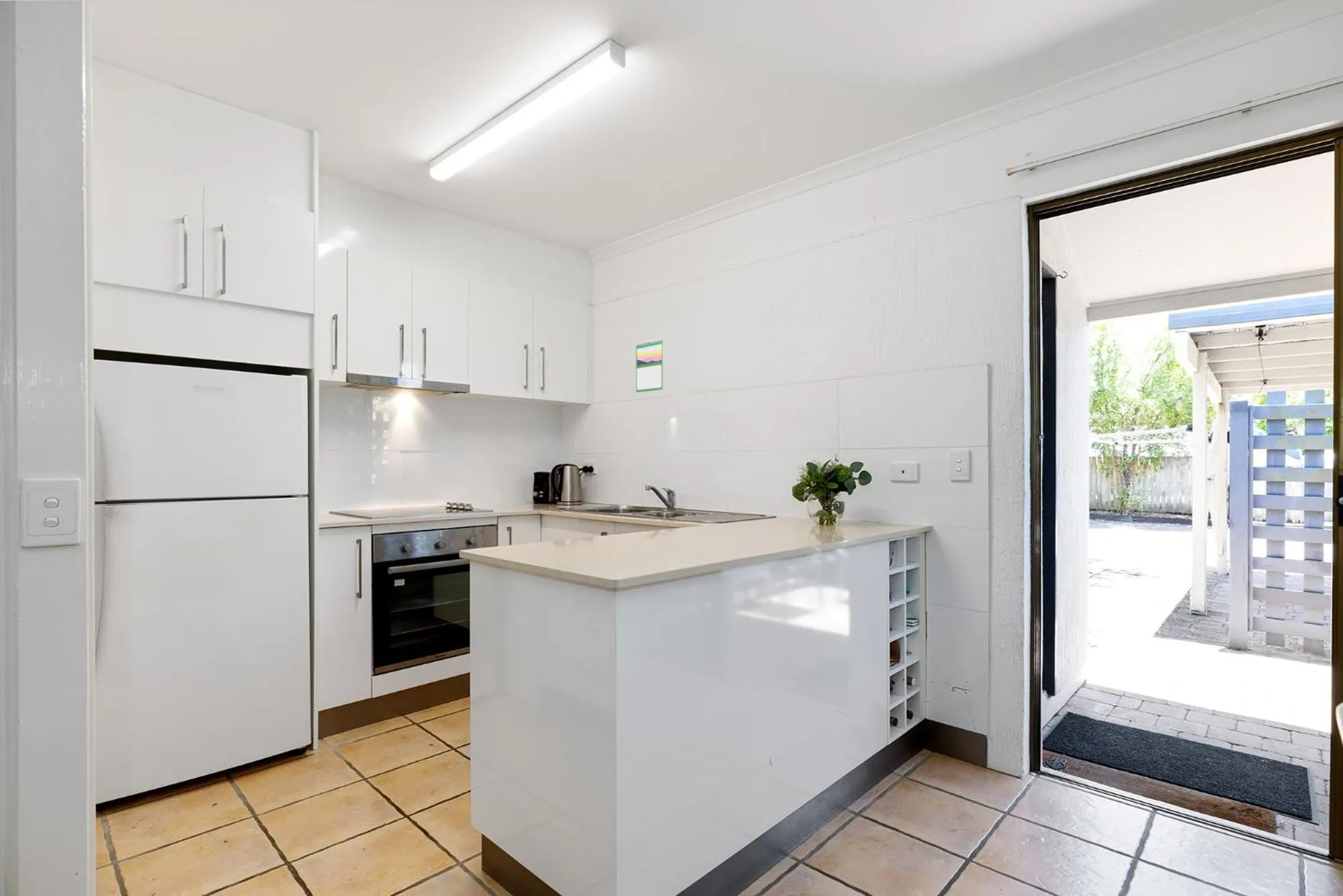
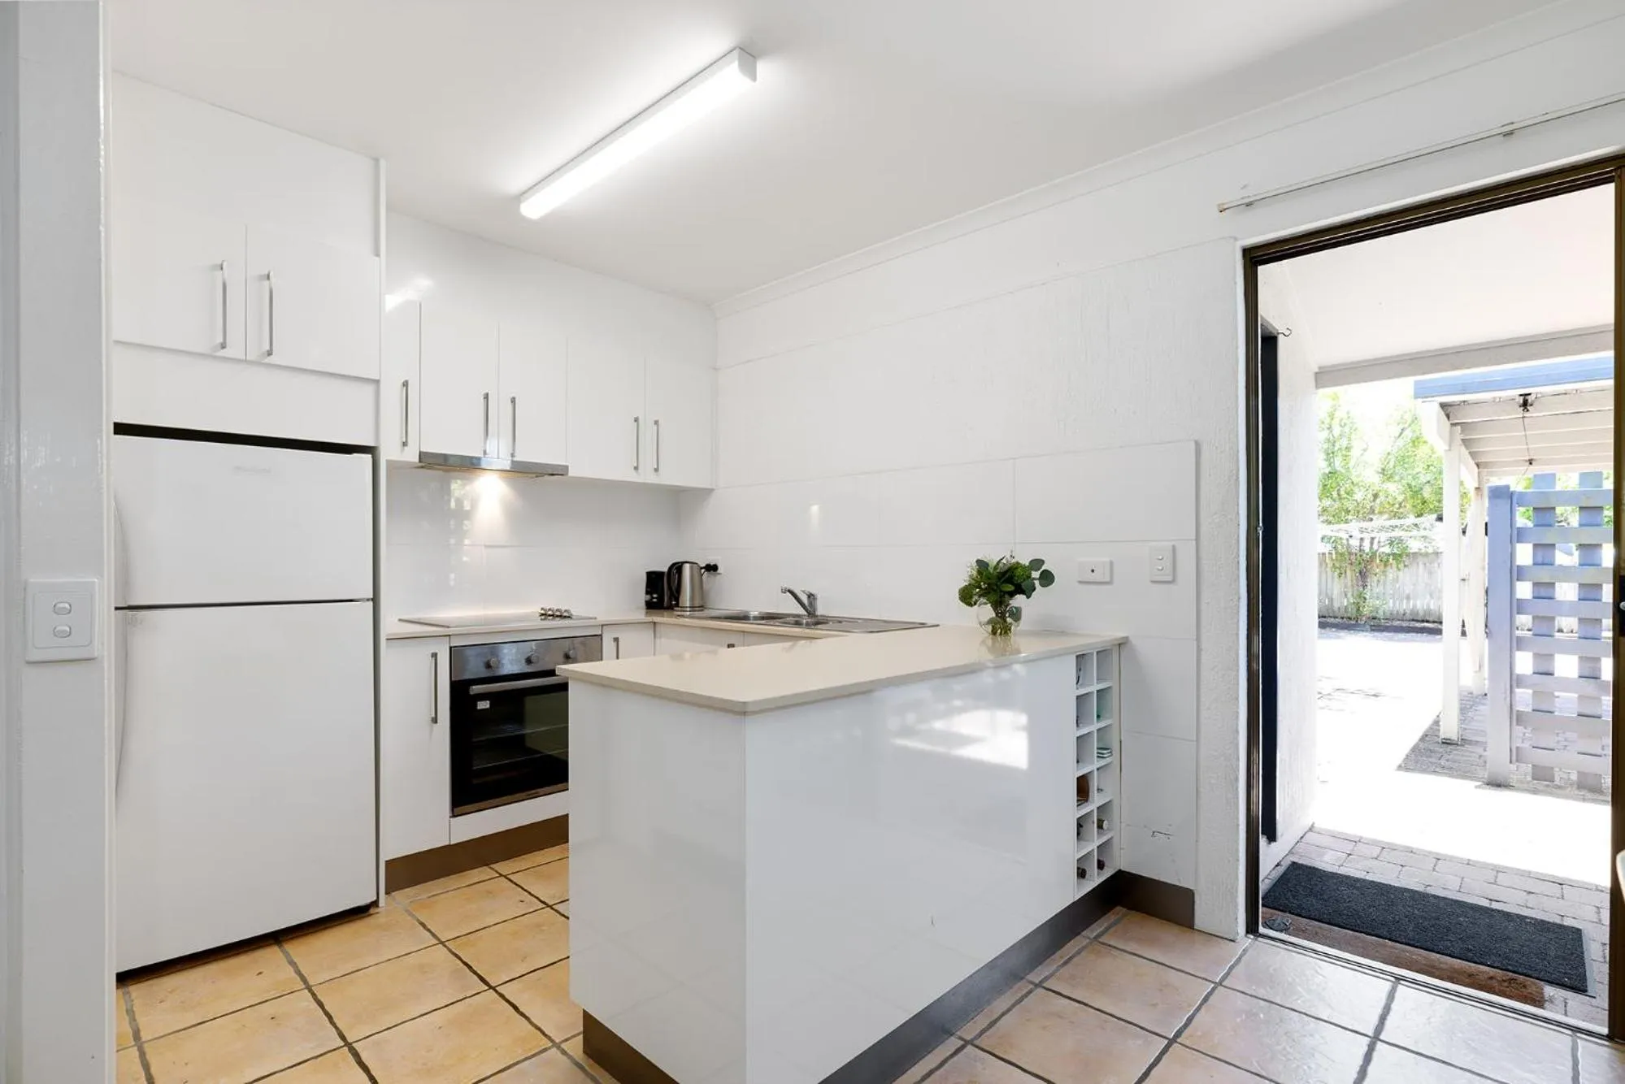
- calendar (649, 365)
